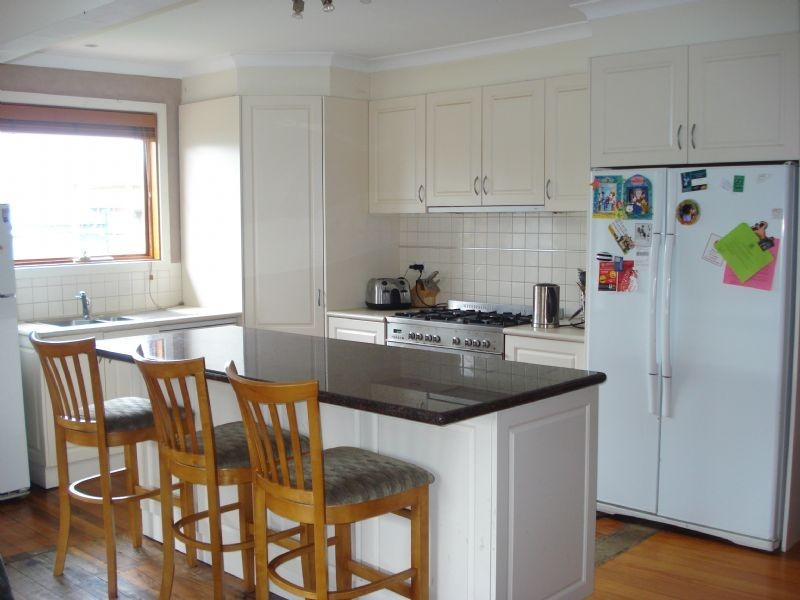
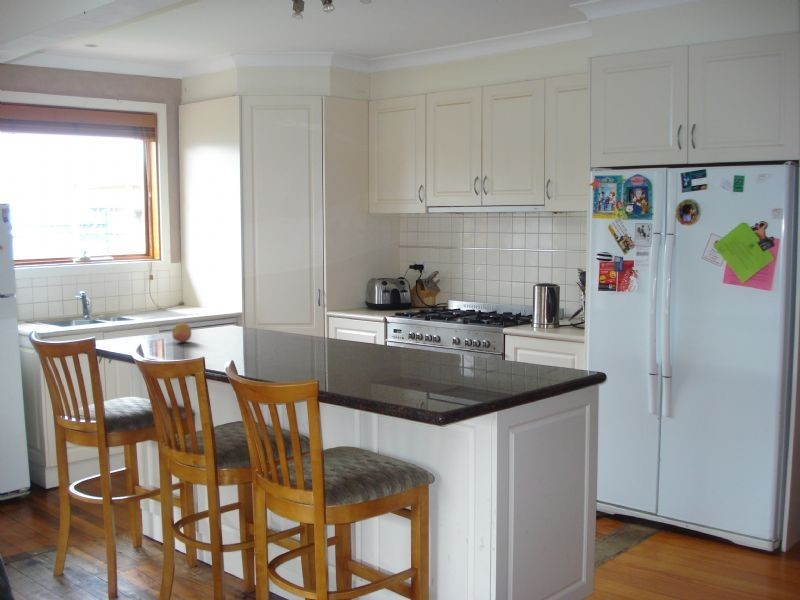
+ fruit (182, 332)
